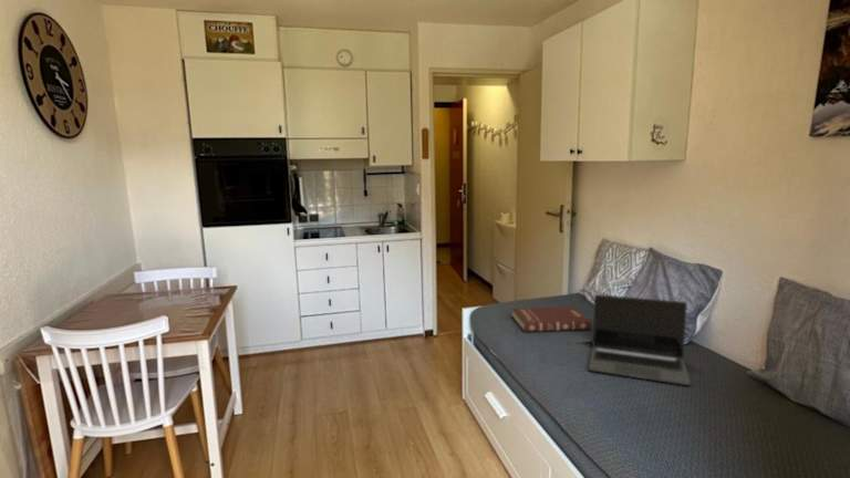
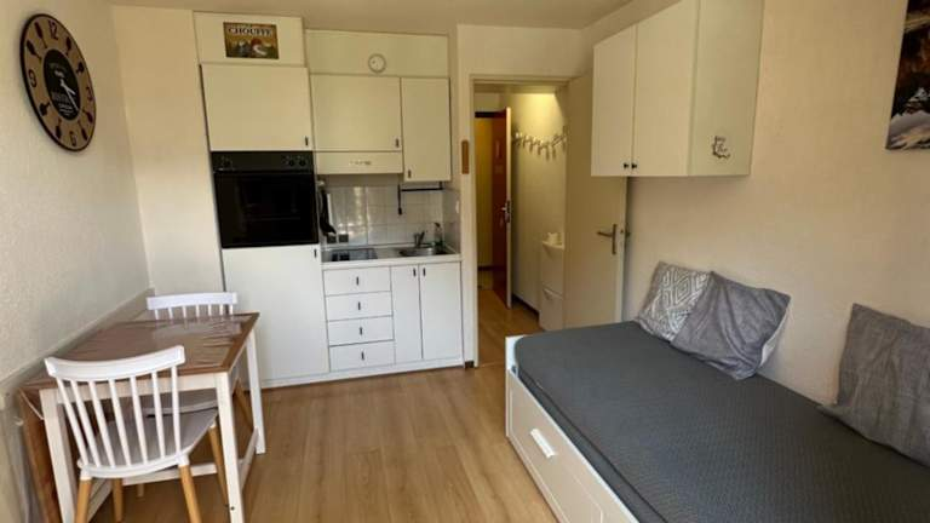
- laptop (638, 335)
- book (549, 318)
